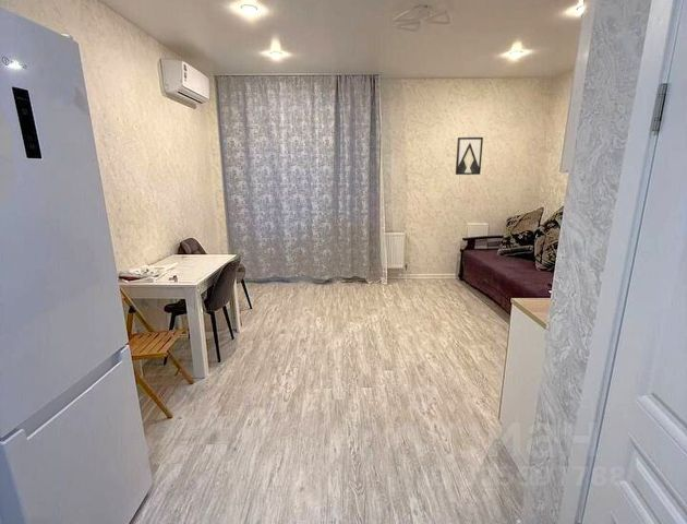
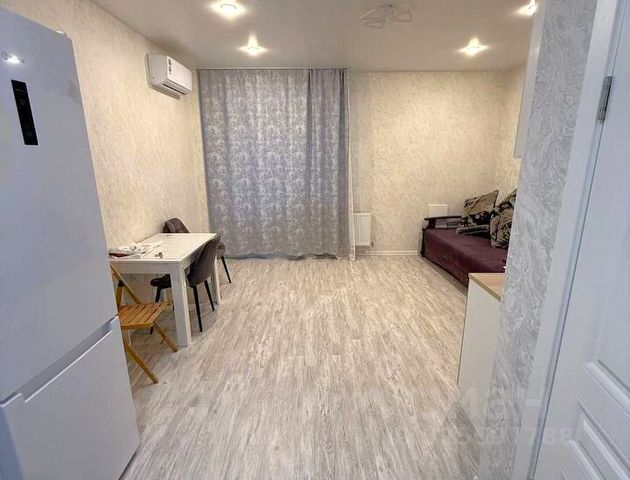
- wall art (469, 156)
